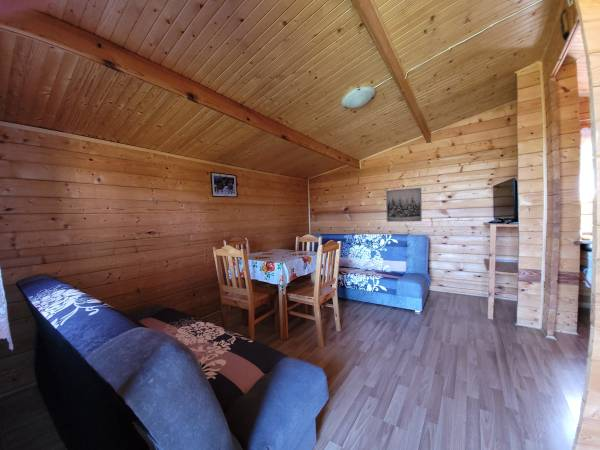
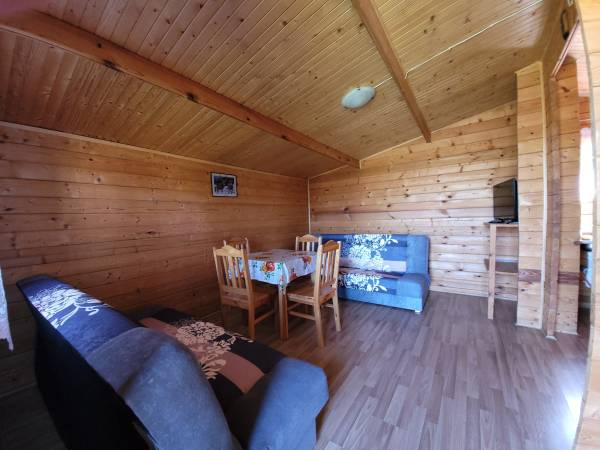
- wall art (403, 205)
